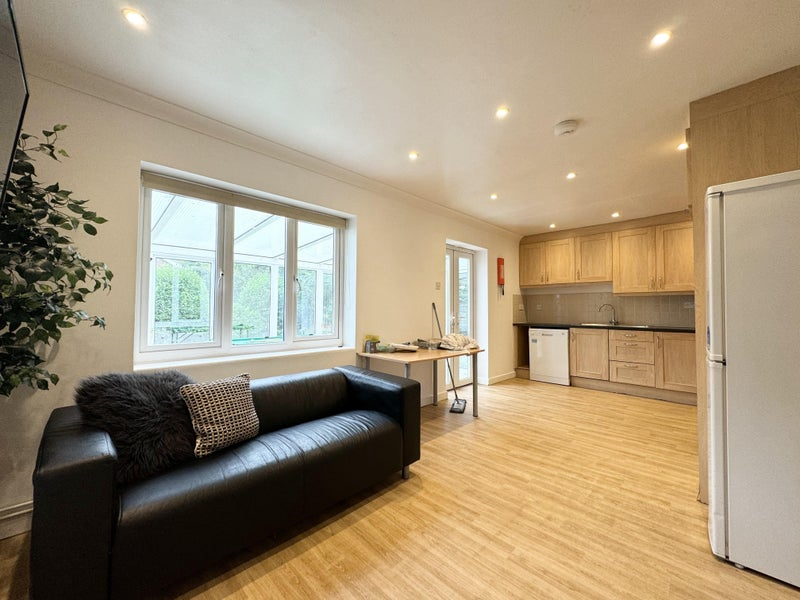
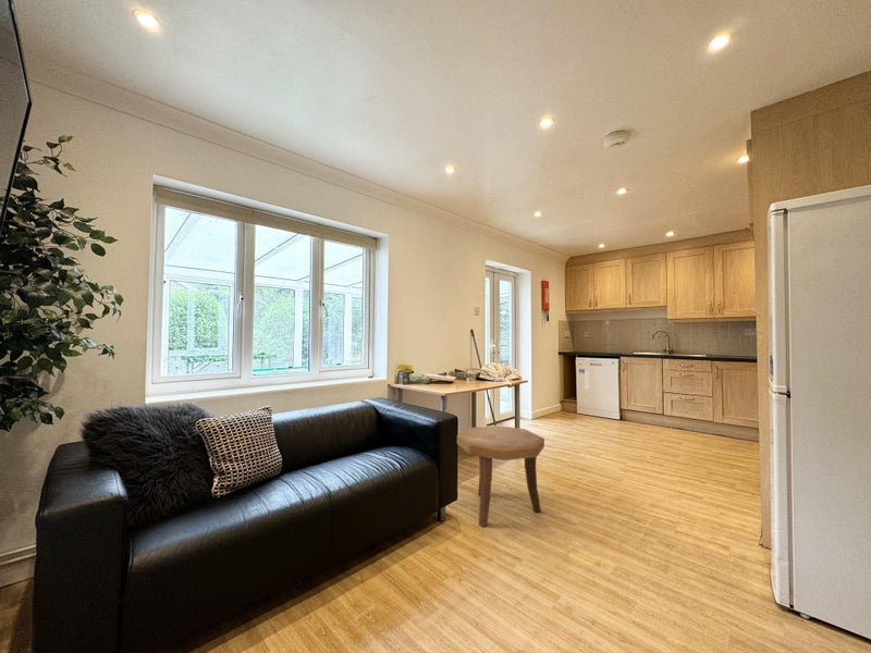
+ side table (491, 471)
